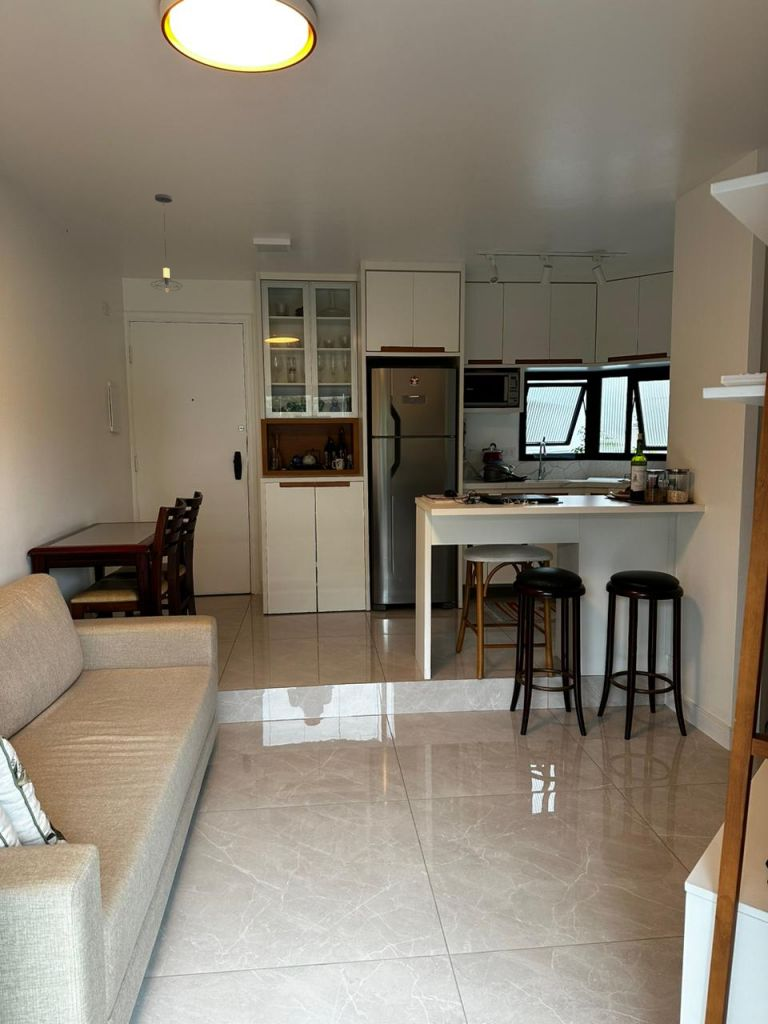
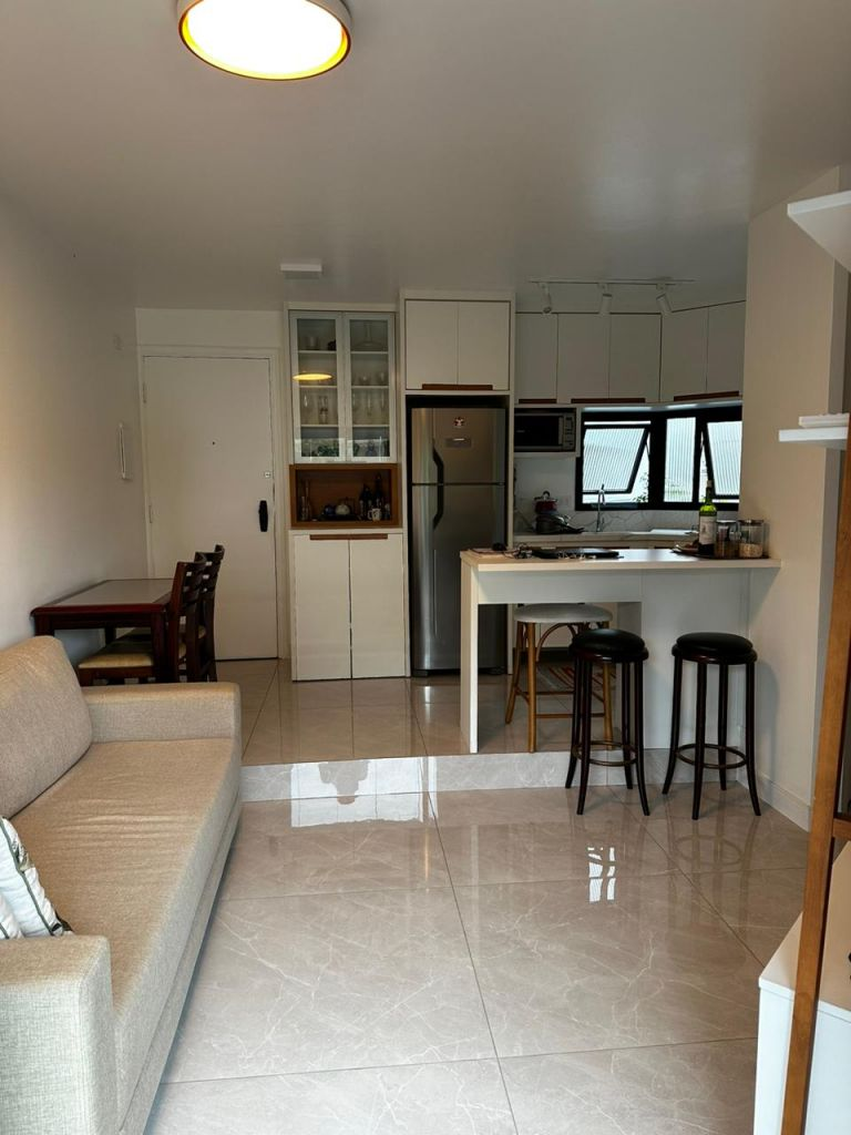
- pendant light (165, 246)
